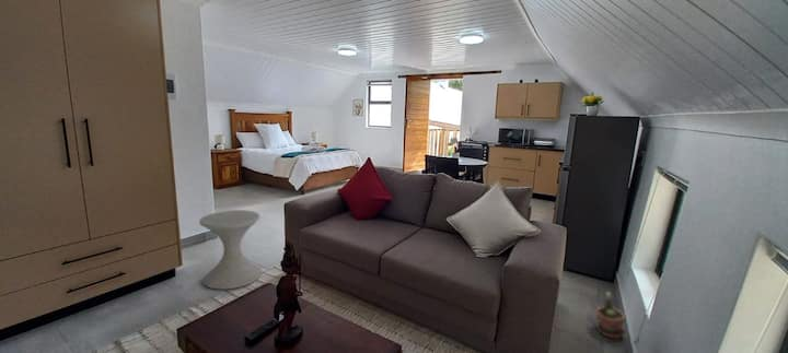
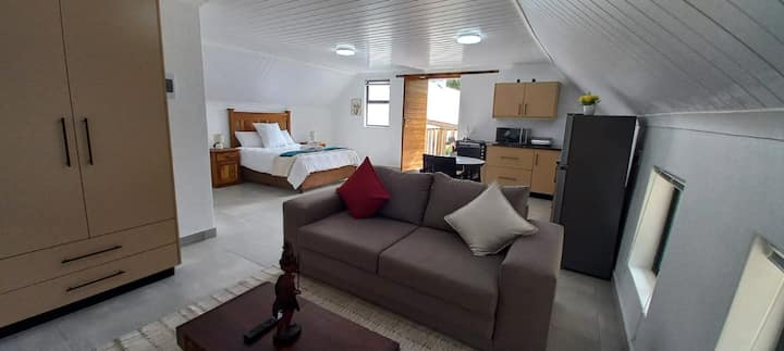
- potted plant (611, 315)
- side table (232, 247)
